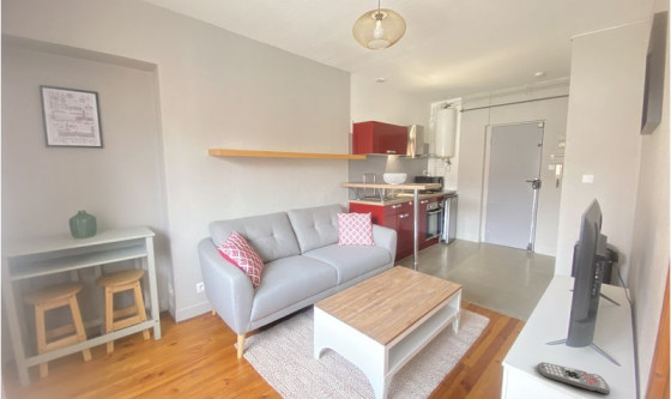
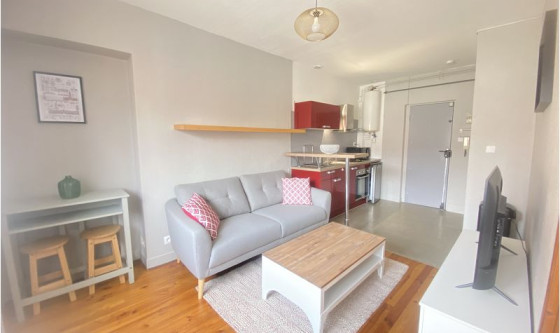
- remote control (570, 376)
